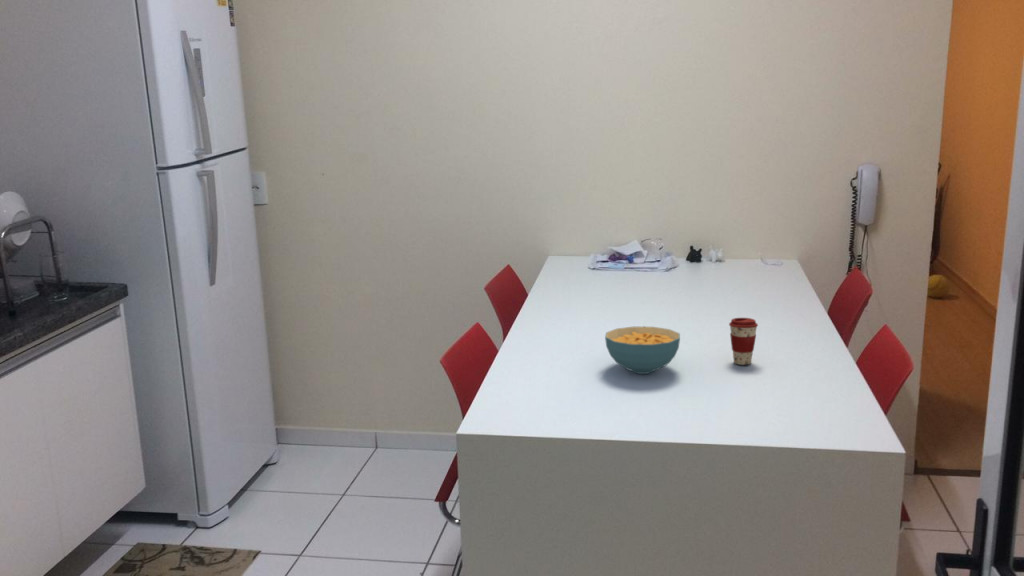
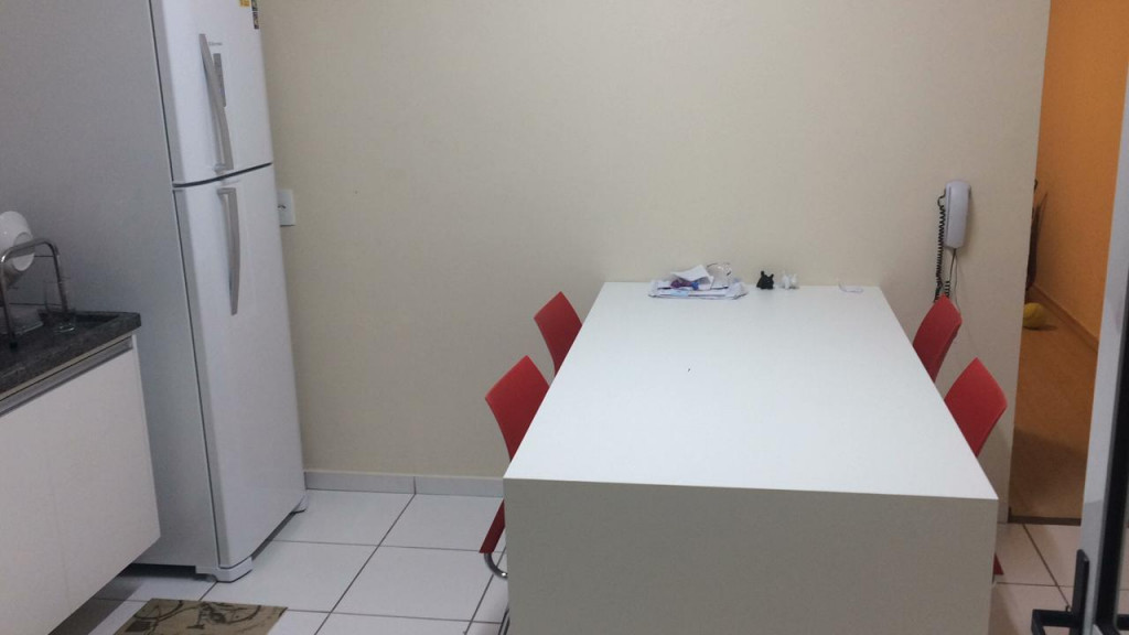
- coffee cup (743, 341)
- cereal bowl (642, 353)
